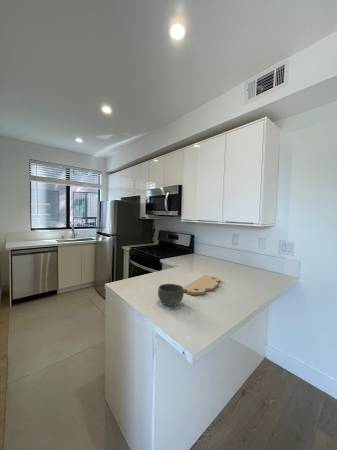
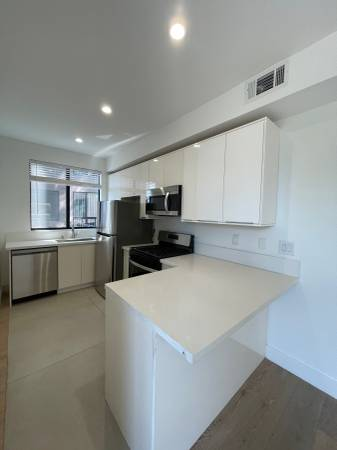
- cutting board (204, 284)
- bowl (170, 295)
